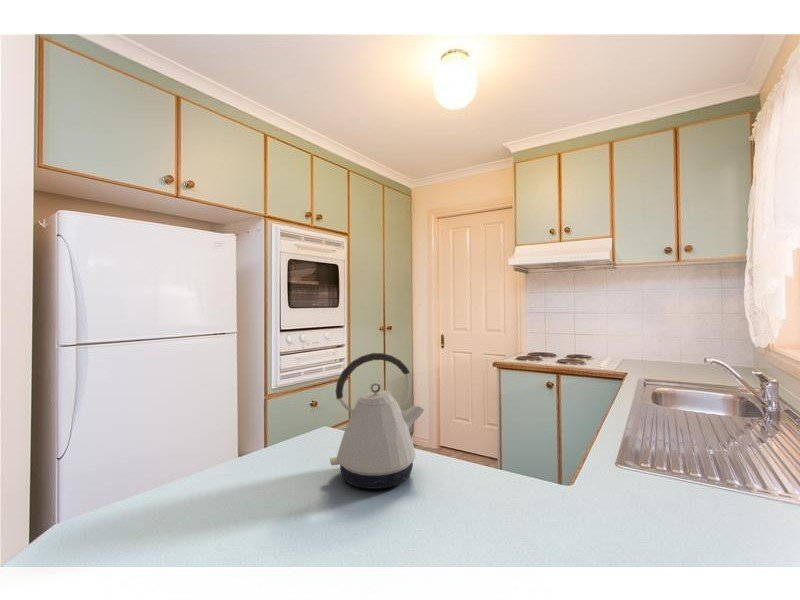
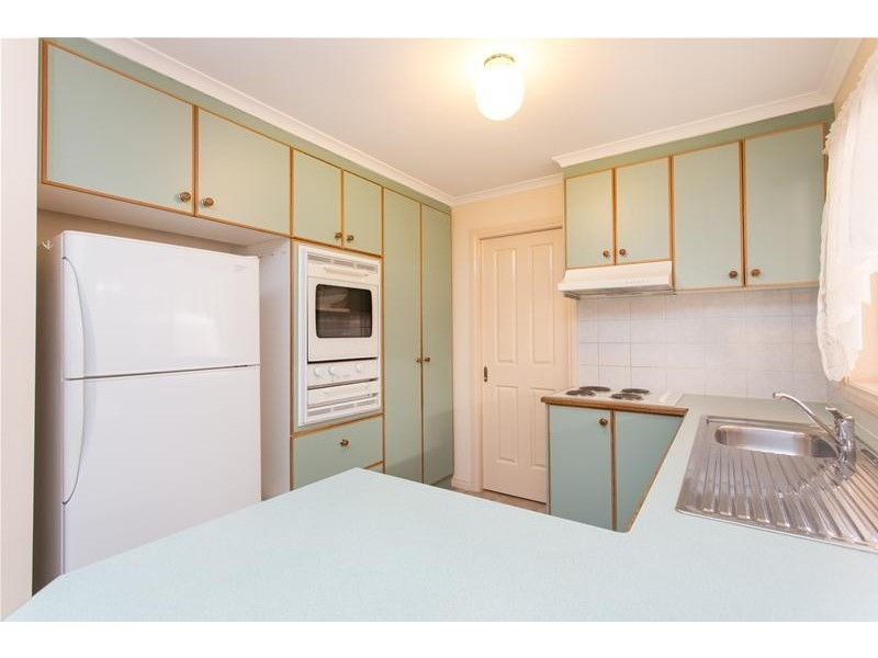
- kettle (379, 414)
